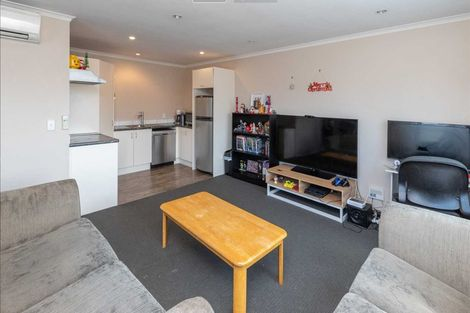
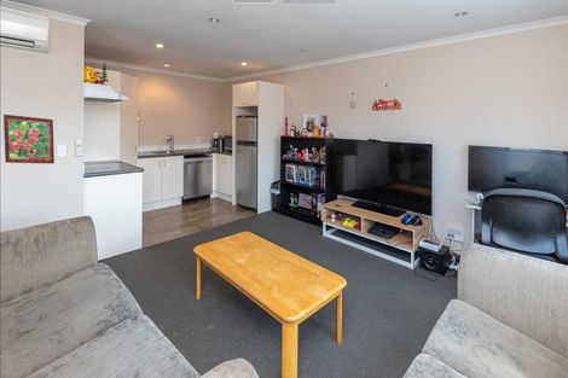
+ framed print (29, 140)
